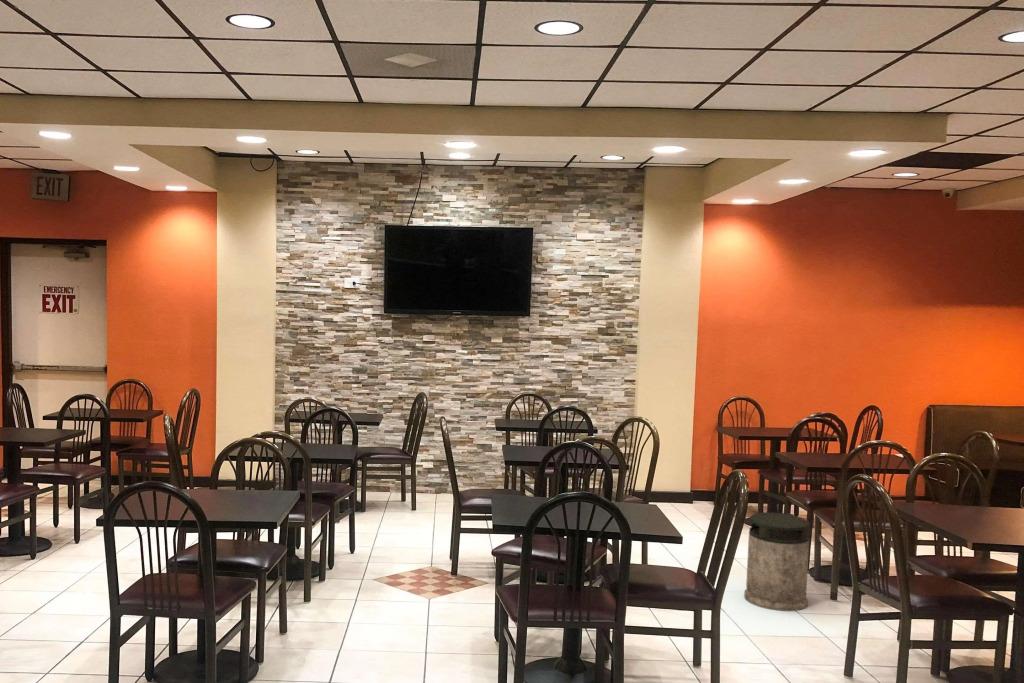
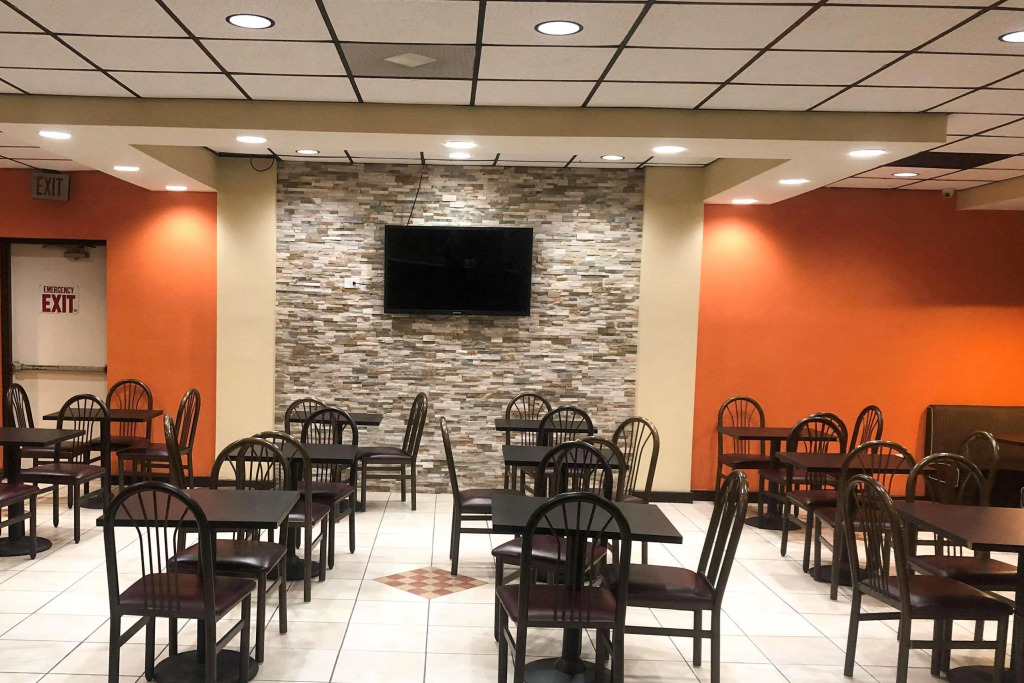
- trash bin (777, 560)
